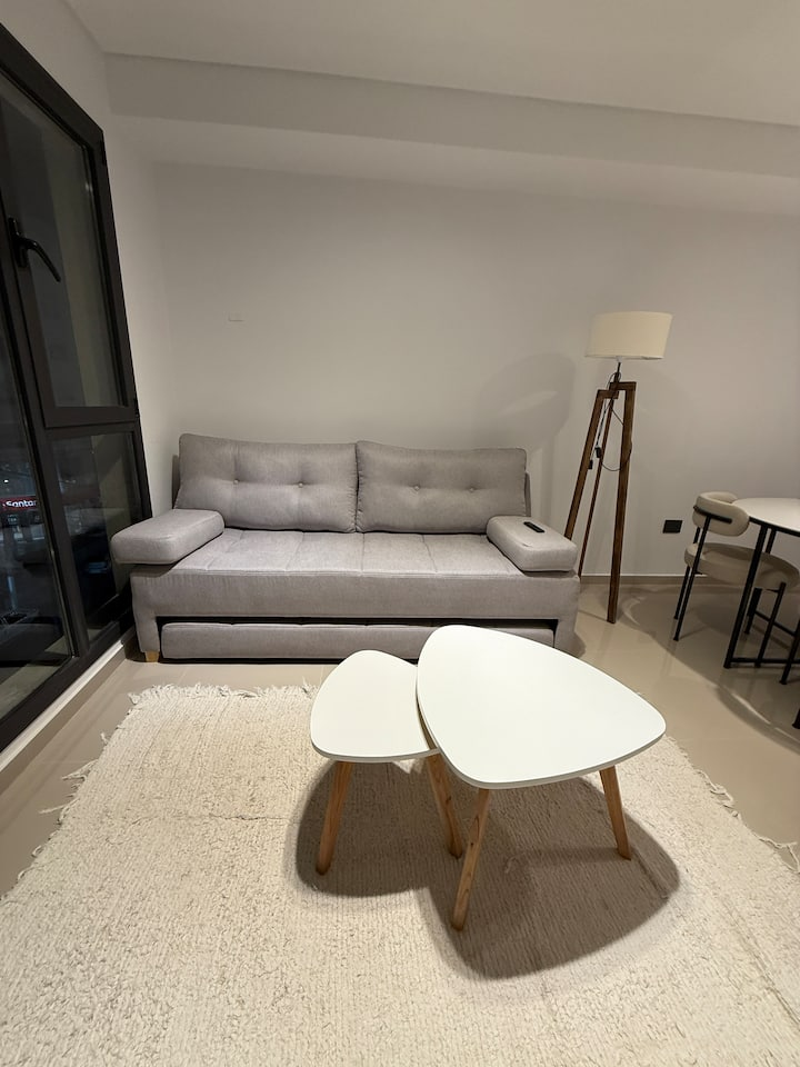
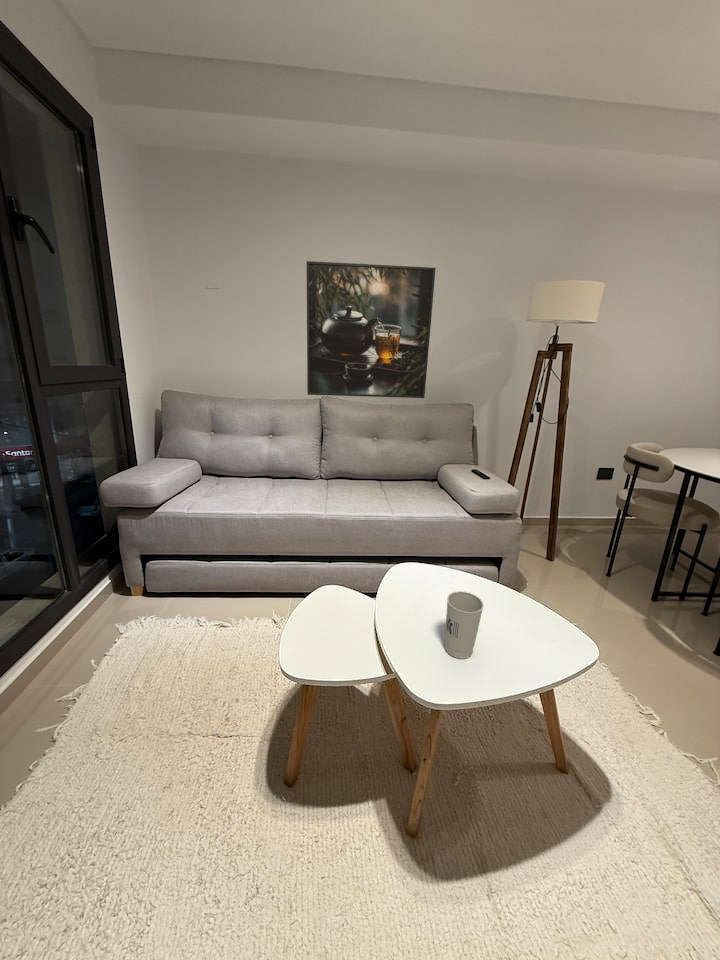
+ cup (461, 625)
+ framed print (368, 333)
